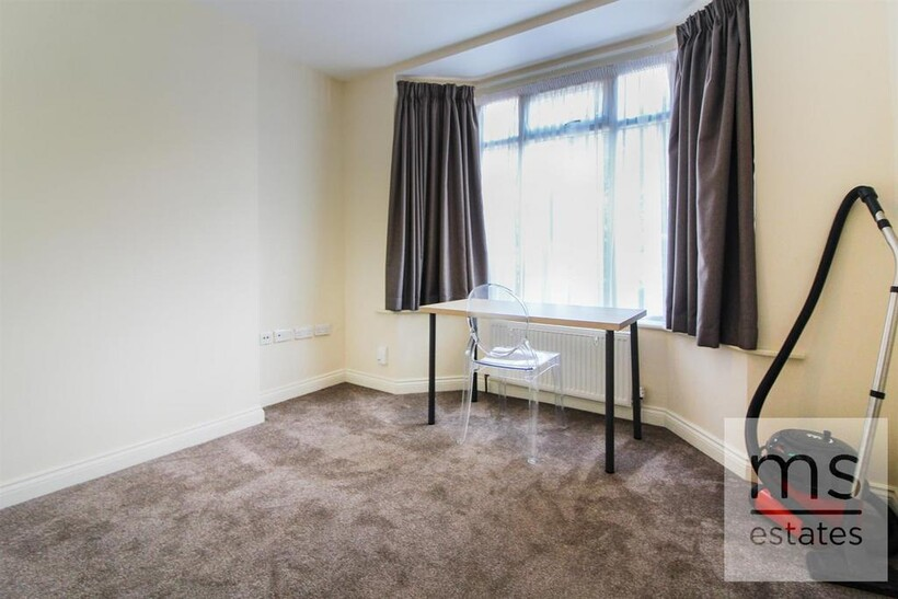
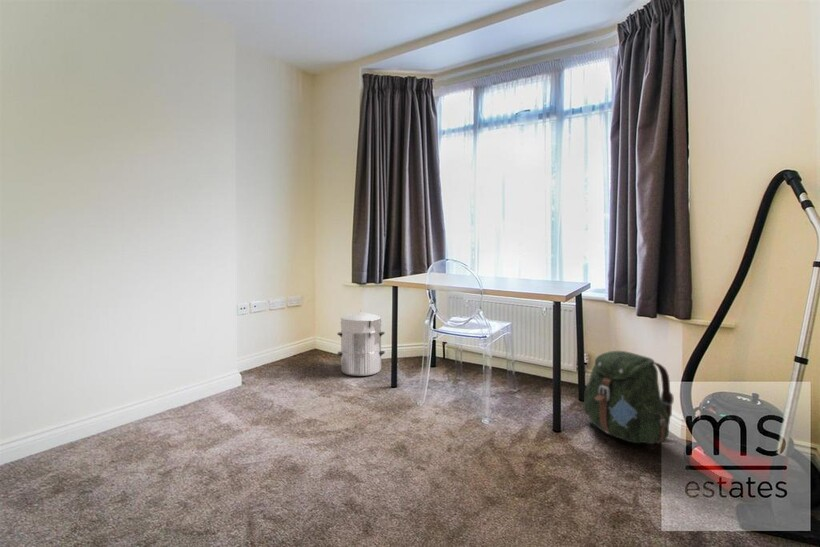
+ waste bin (361, 340)
+ backpack (627, 394)
